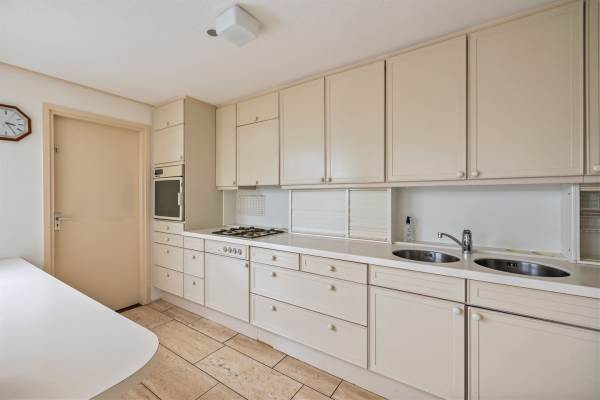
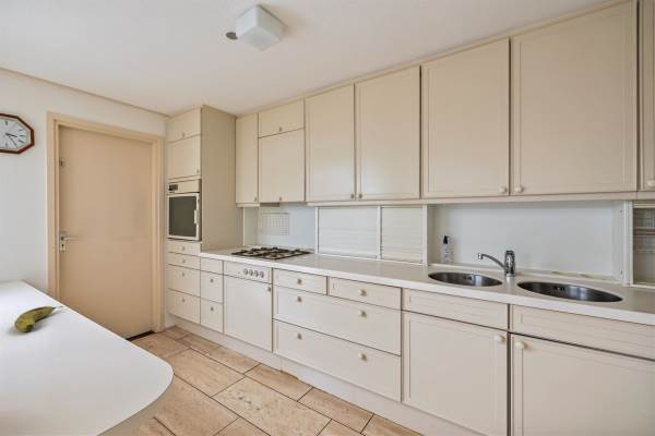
+ fruit (41, 316)
